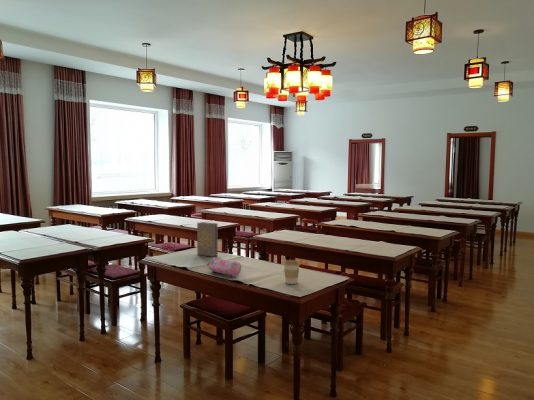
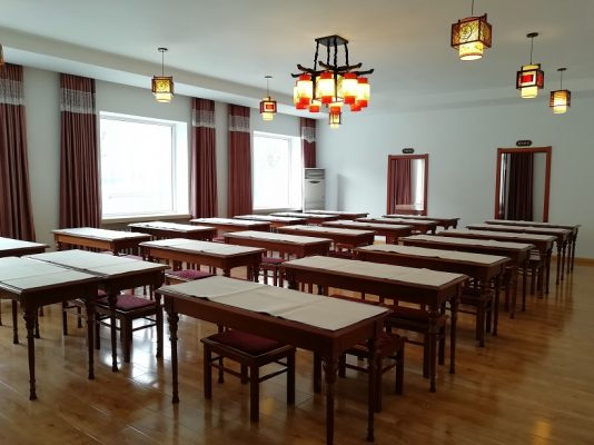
- book (207, 239)
- pencil case (224, 266)
- coffee cup (291, 271)
